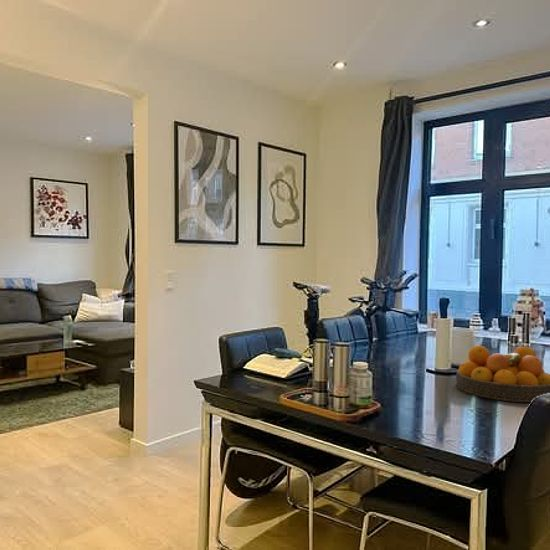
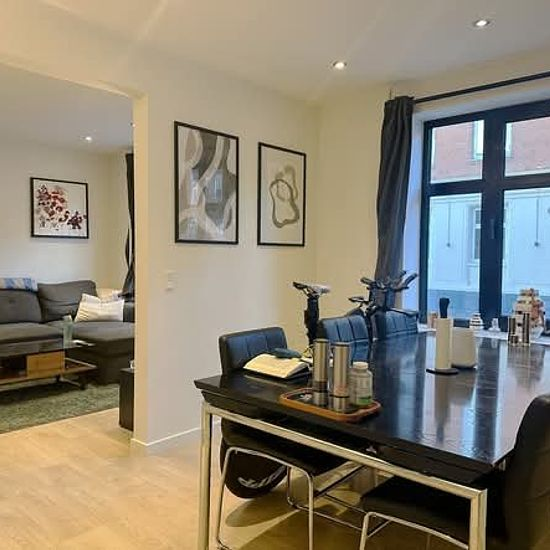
- fruit bowl (506, 368)
